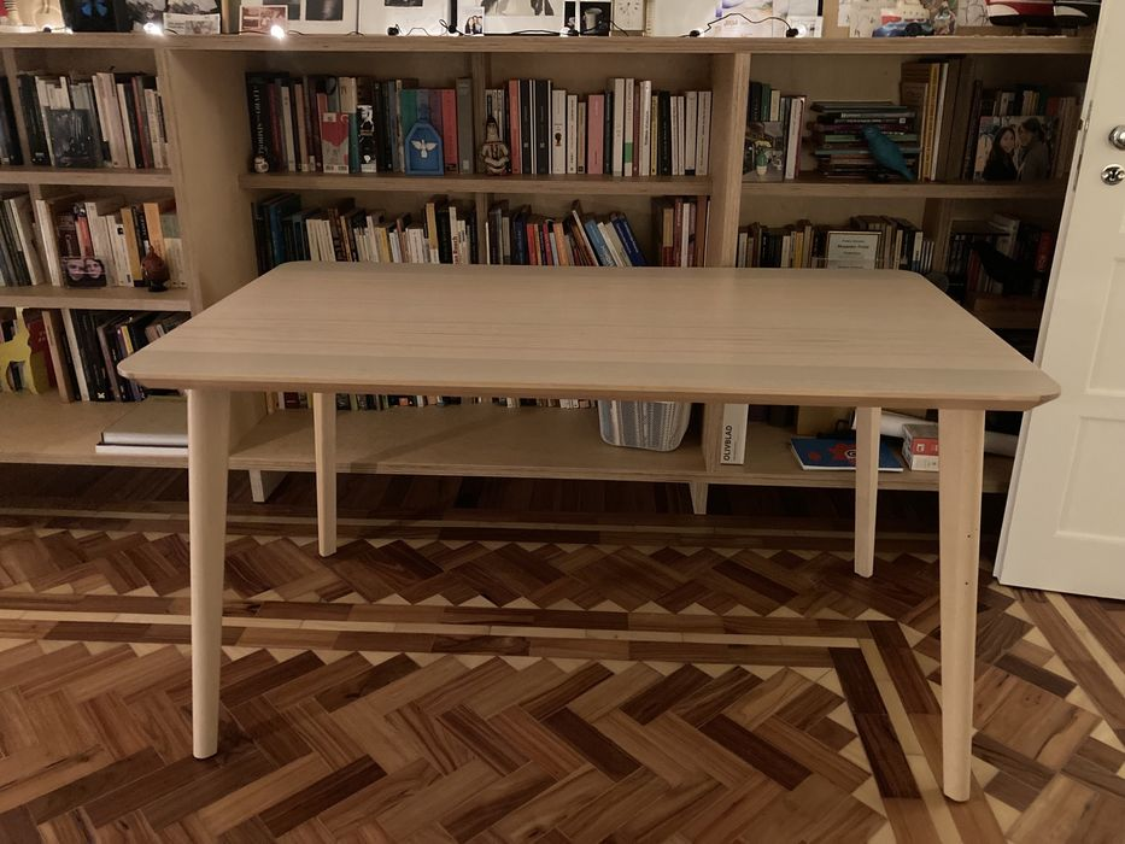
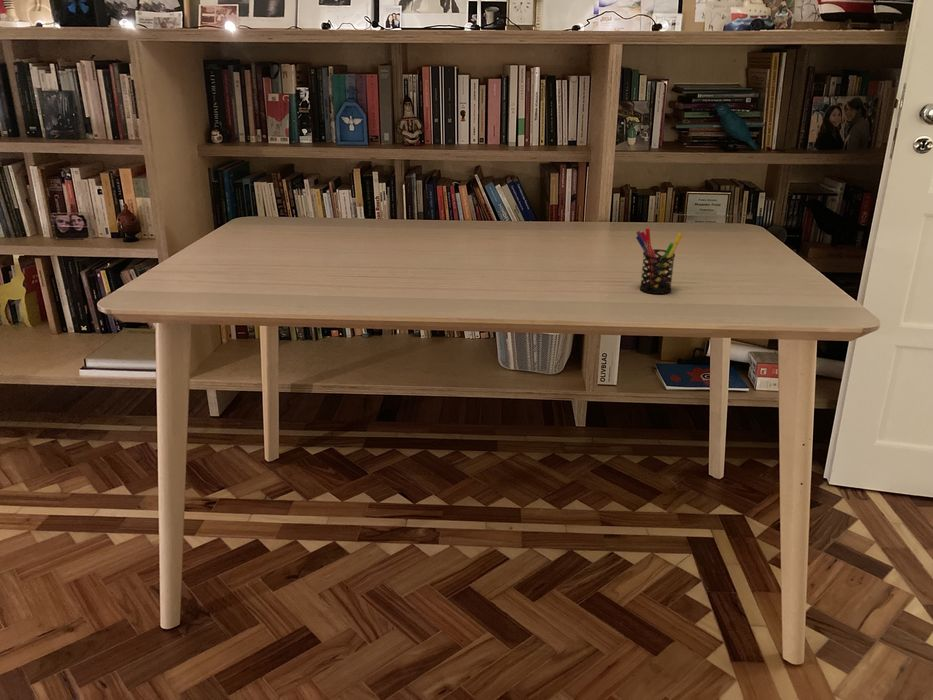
+ pen holder (658, 259)
